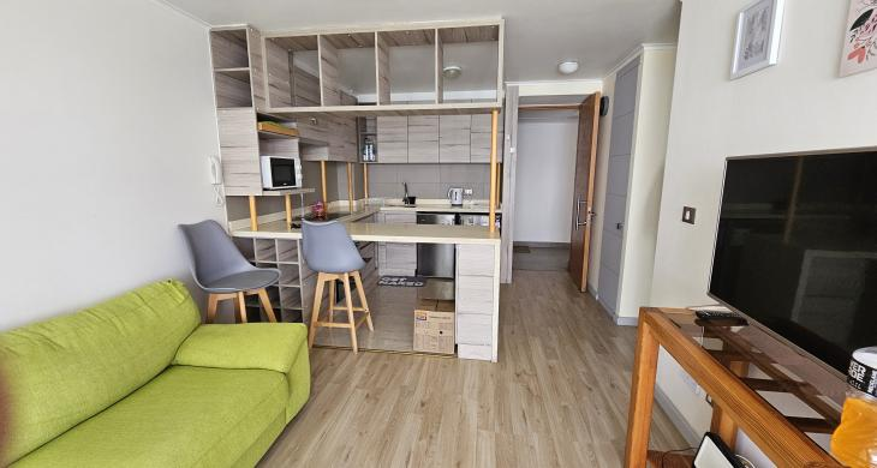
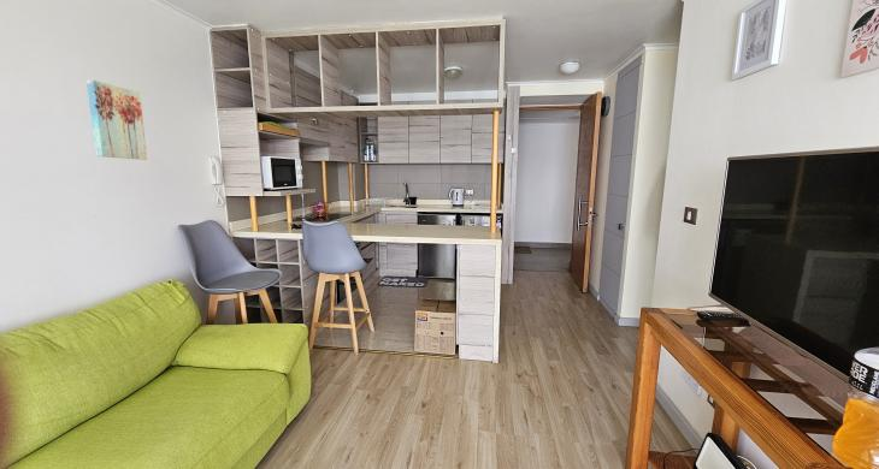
+ wall art (118, 123)
